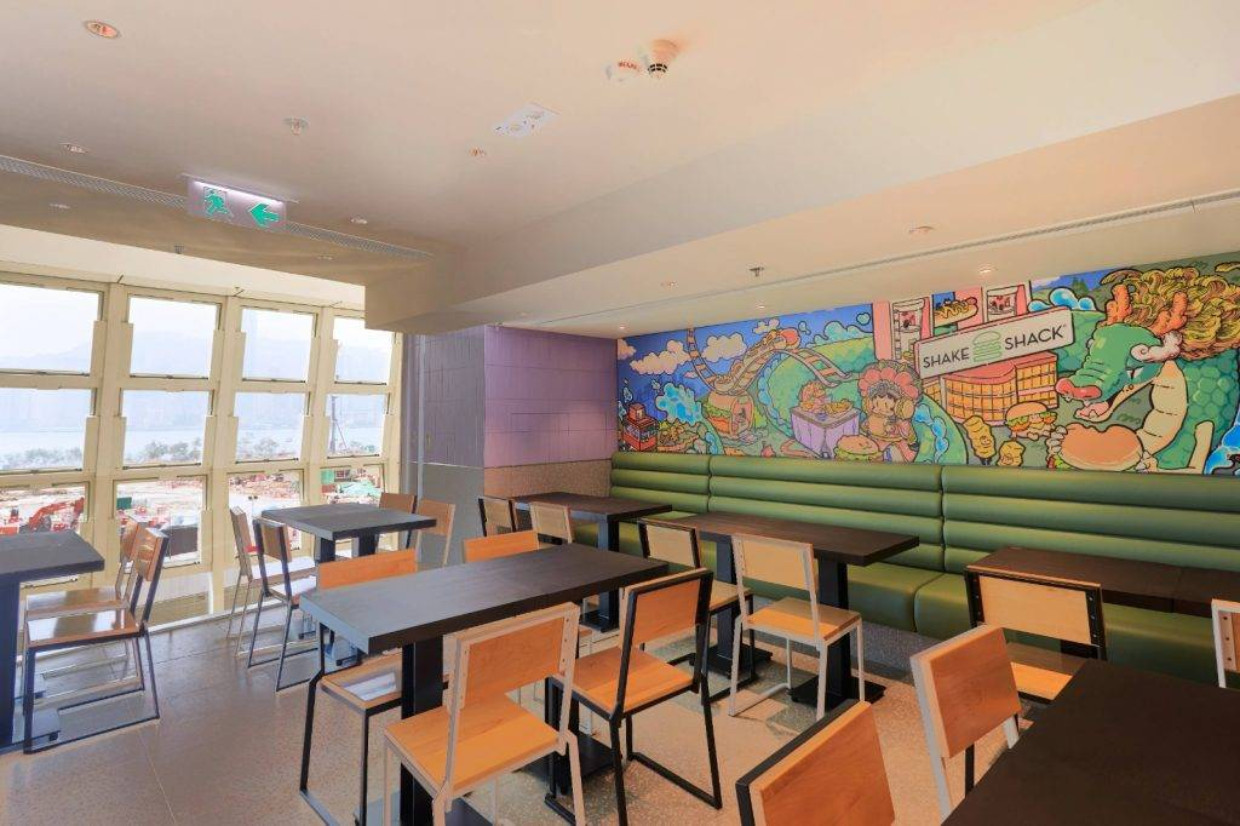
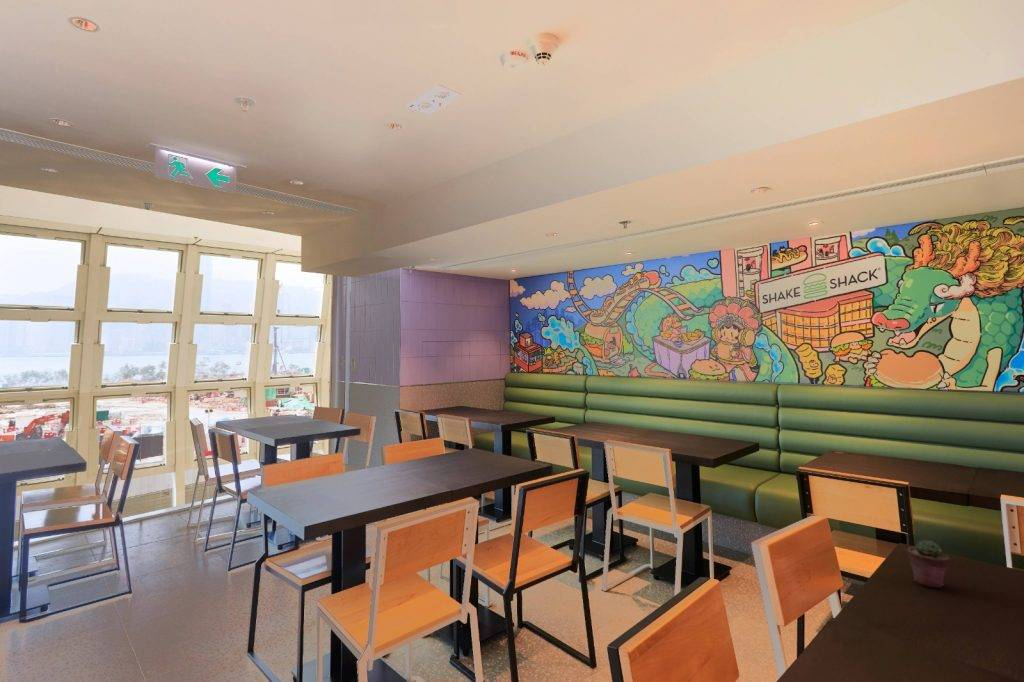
+ potted succulent (928, 561)
